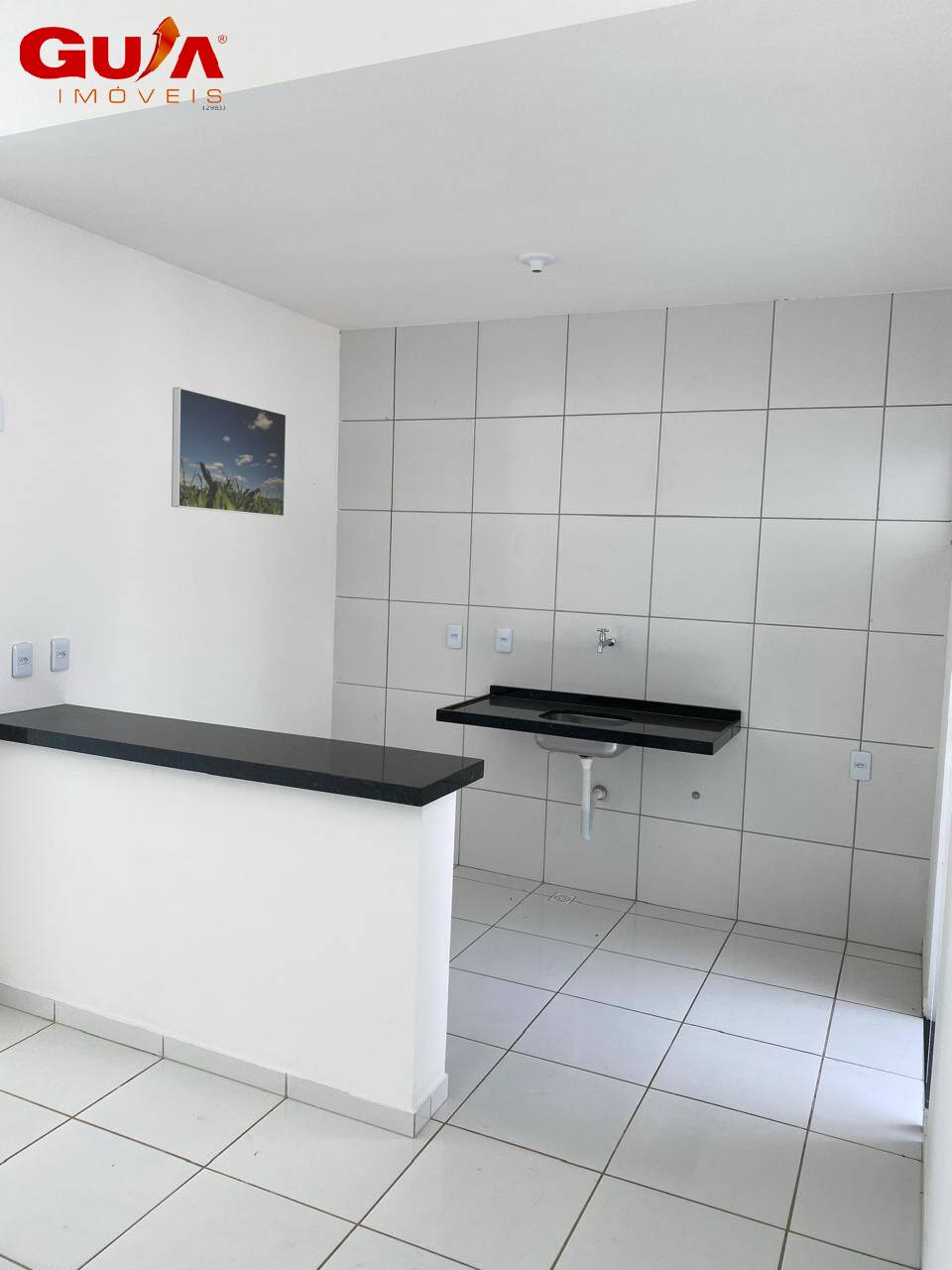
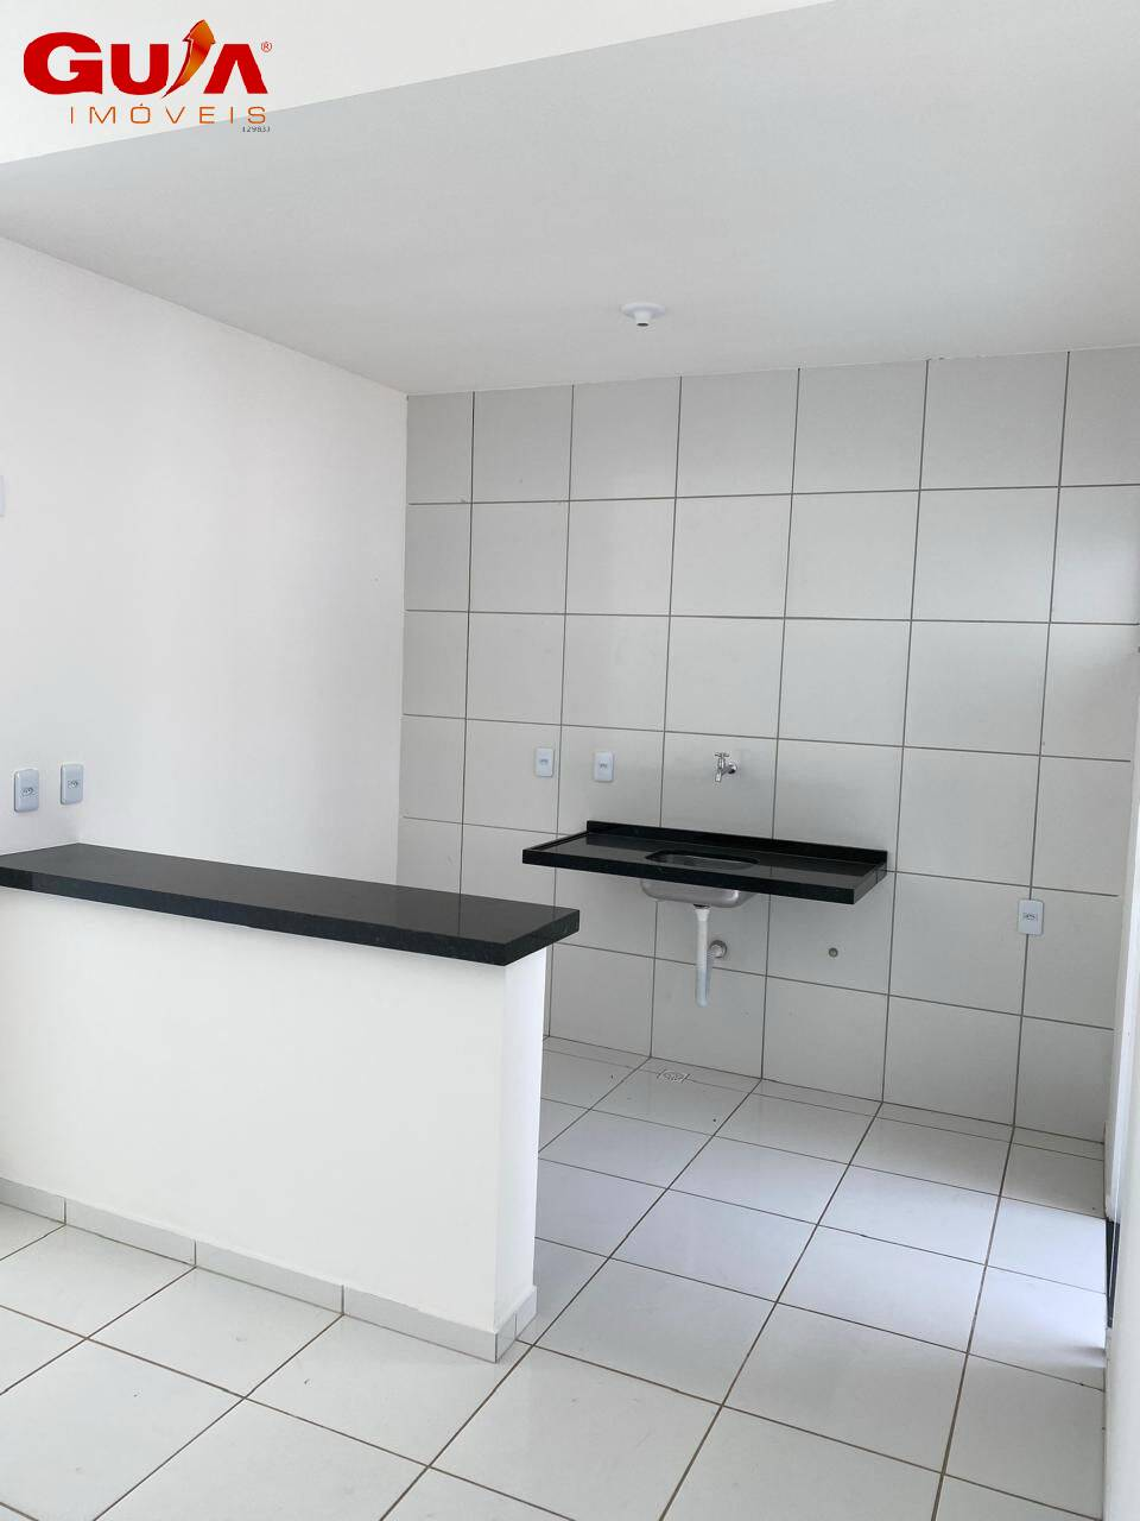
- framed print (232, 456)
